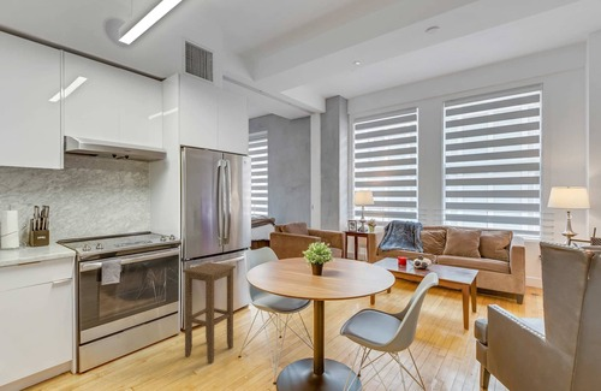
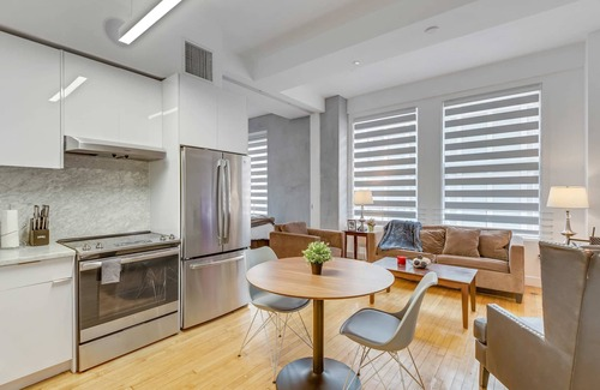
- stool (209, 309)
